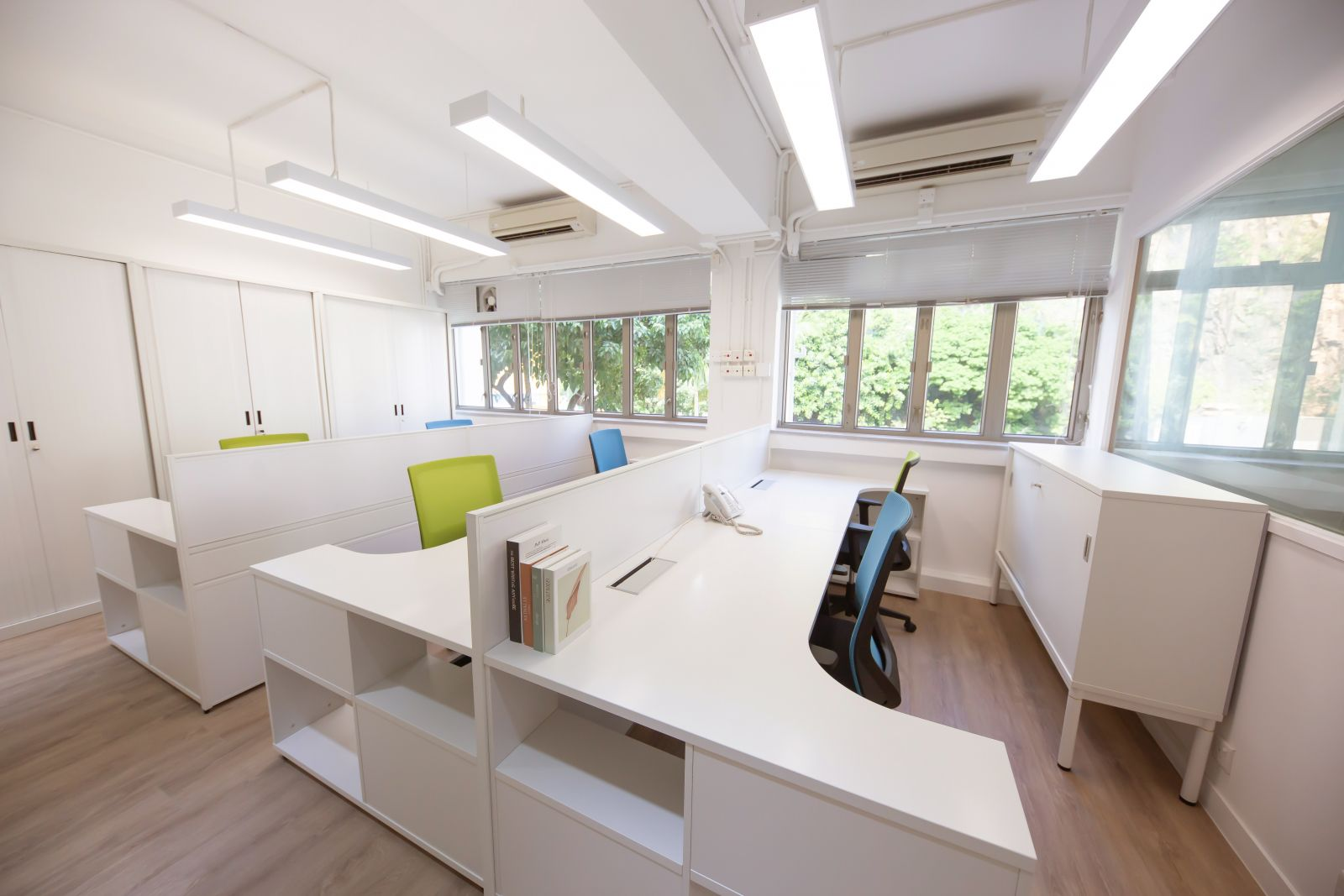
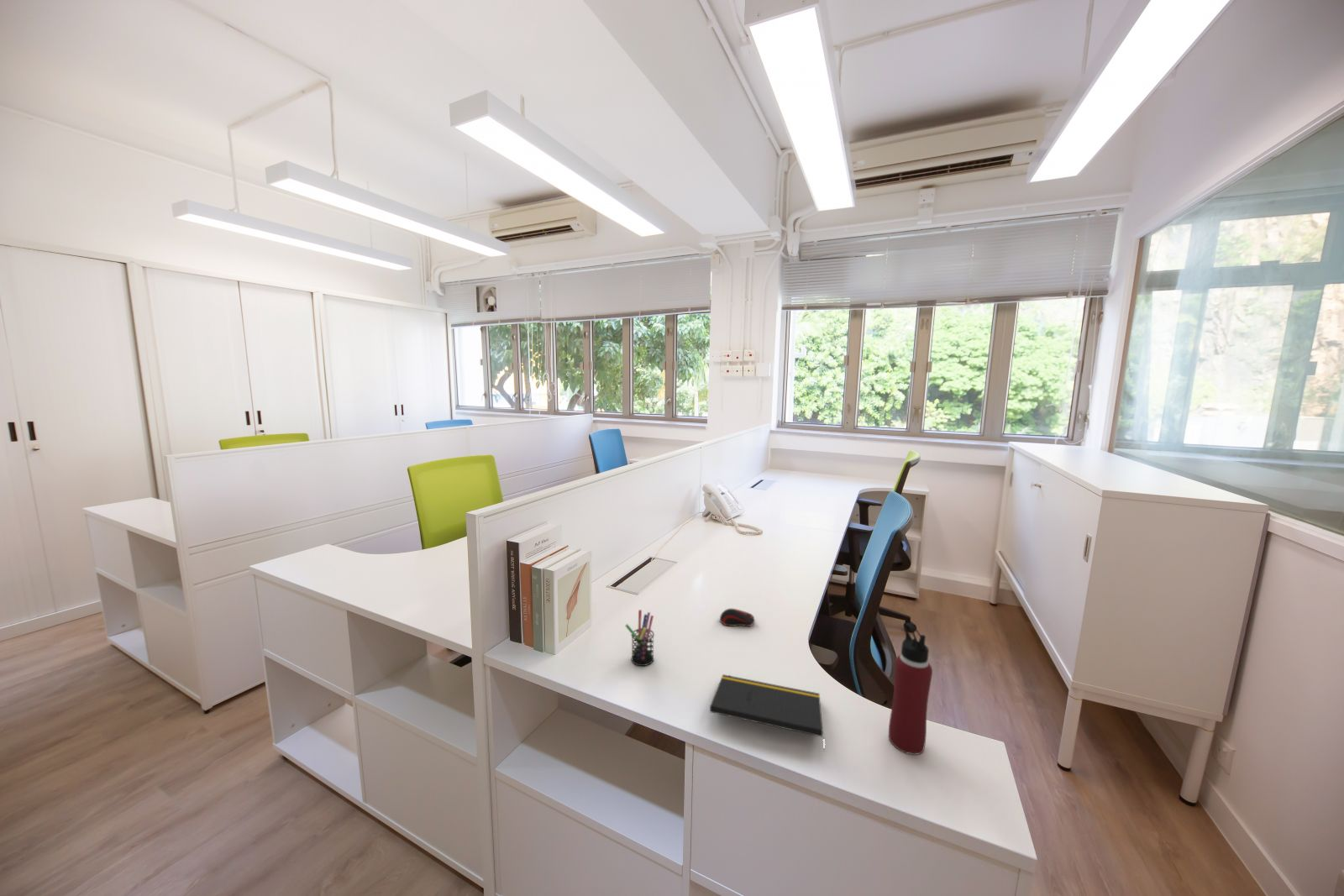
+ pen holder (639, 637)
+ notepad (767, 702)
+ water bottle (911, 686)
+ computer mouse (737, 616)
